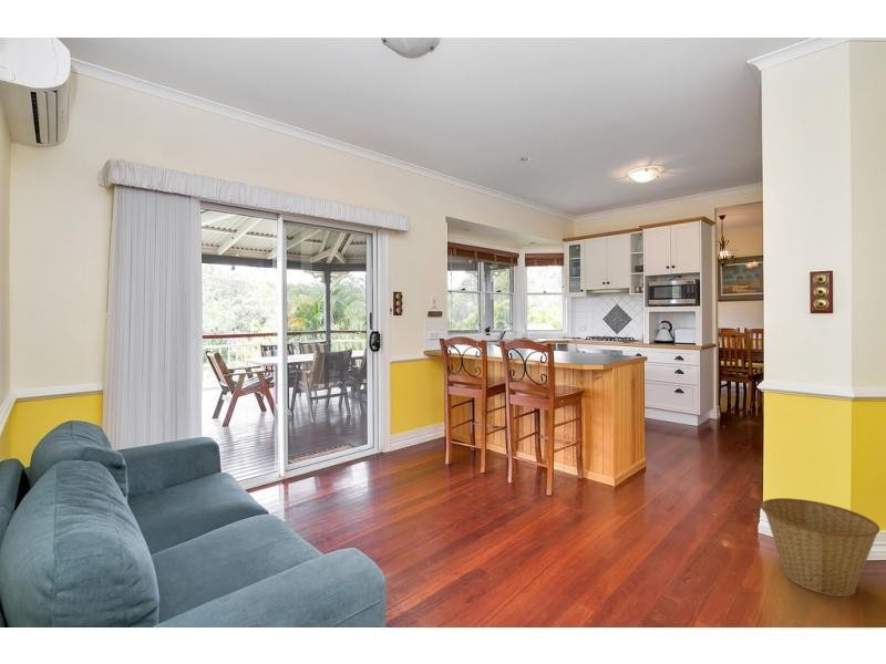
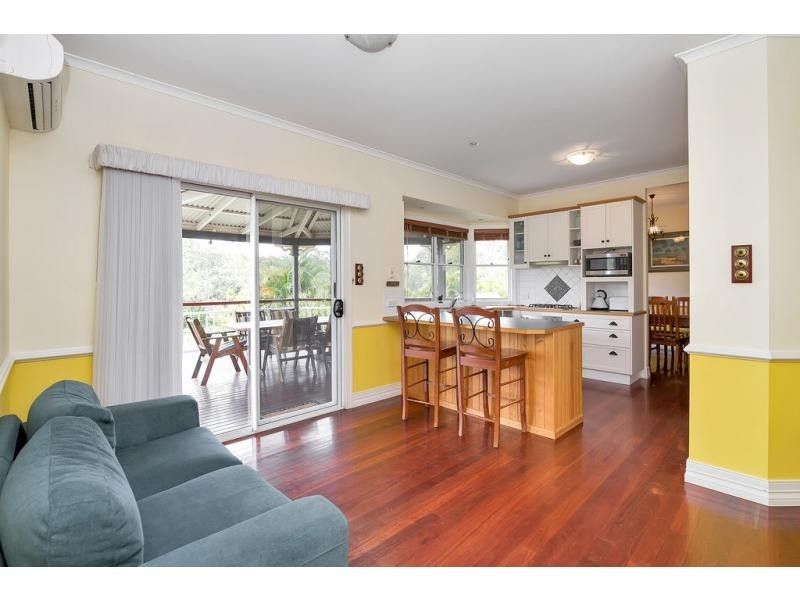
- basket (816, 547)
